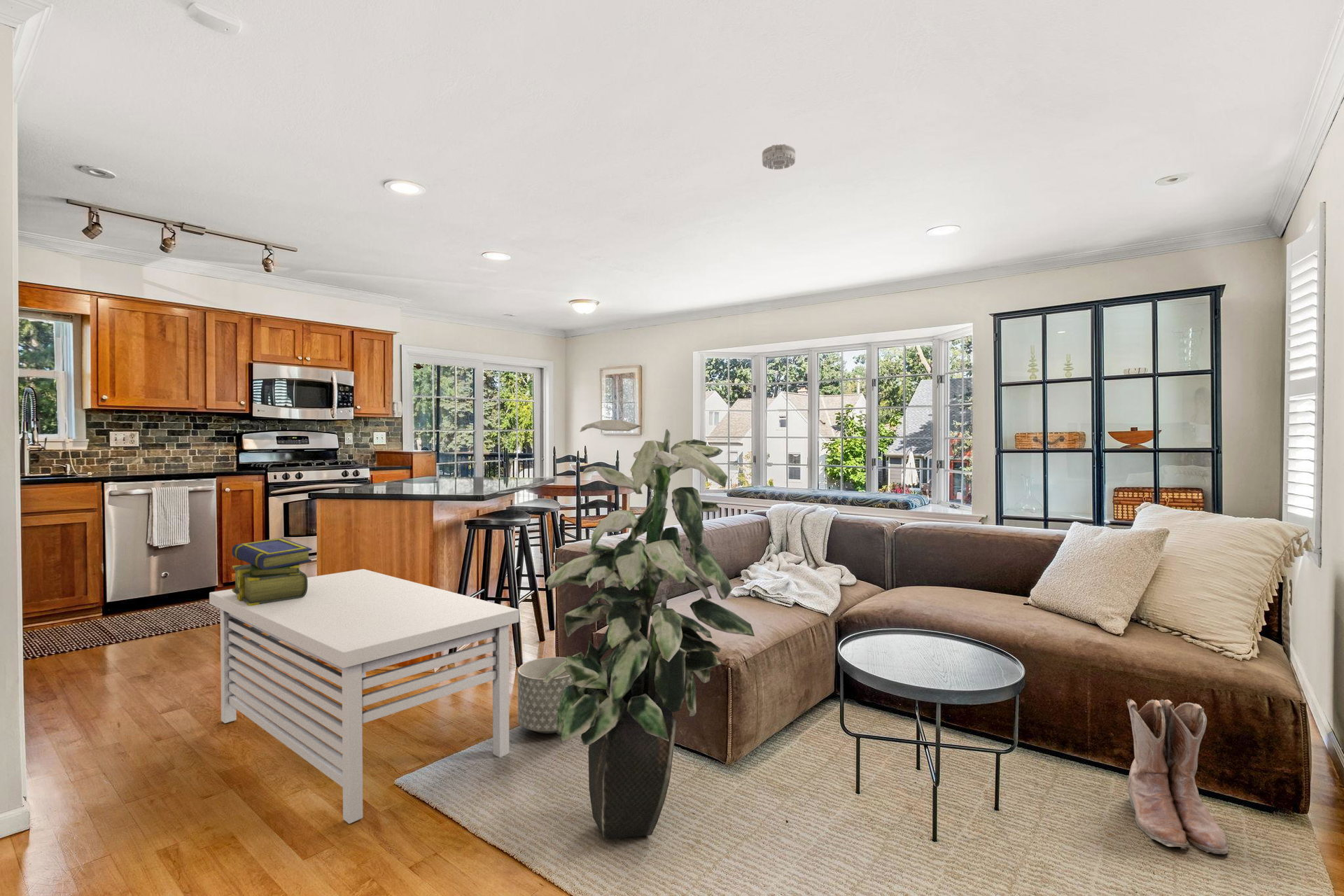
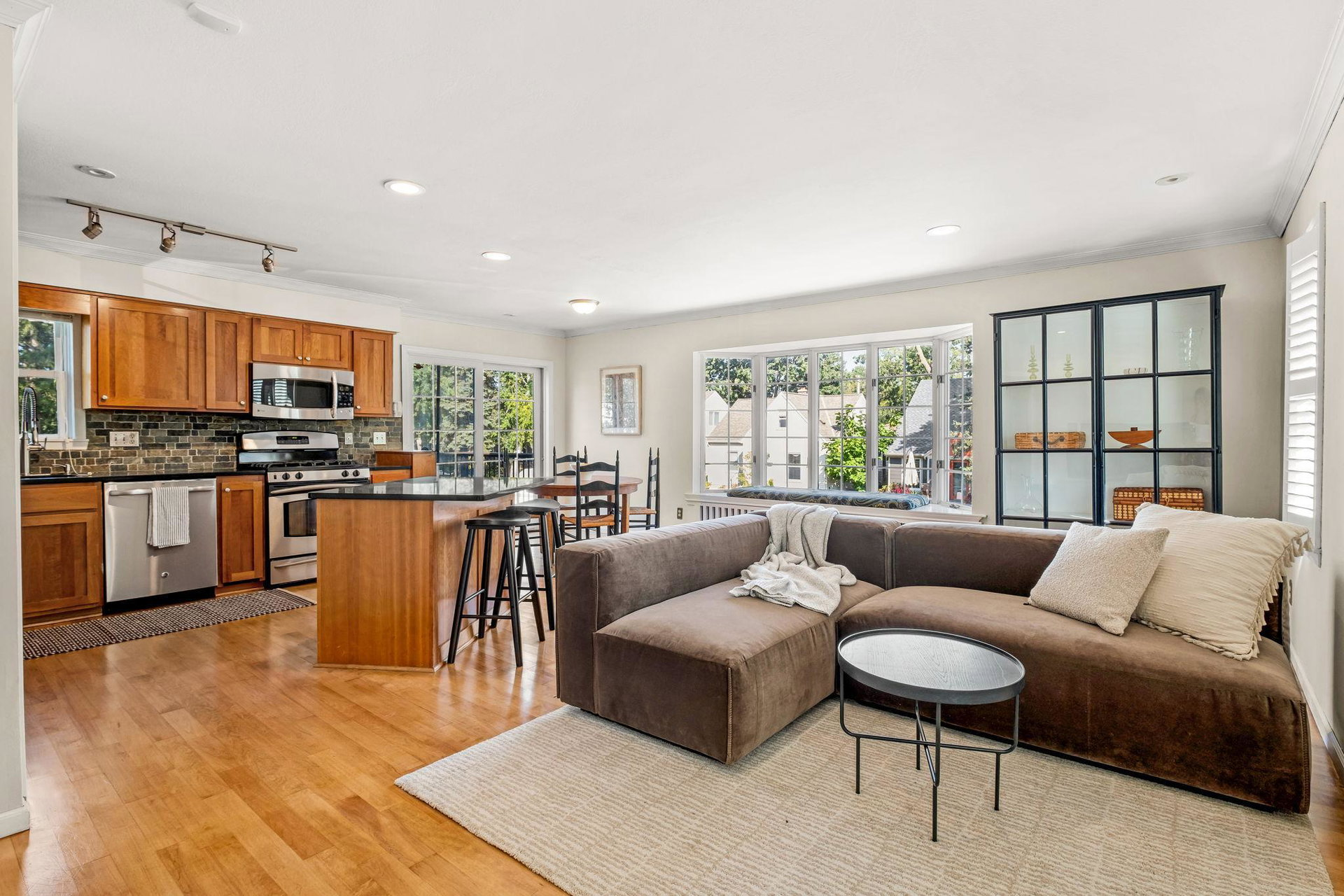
- stack of books (272, 568)
- indoor plant (636, 618)
- planter (550, 697)
- coffee table (356, 668)
- boots (1175, 766)
- smoke detector (778, 156)
